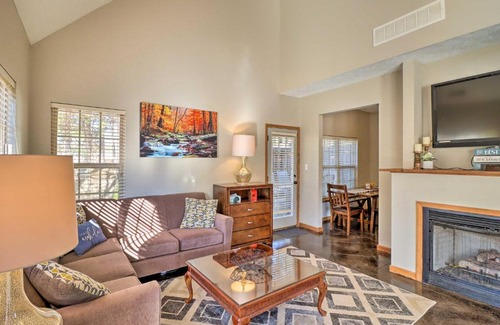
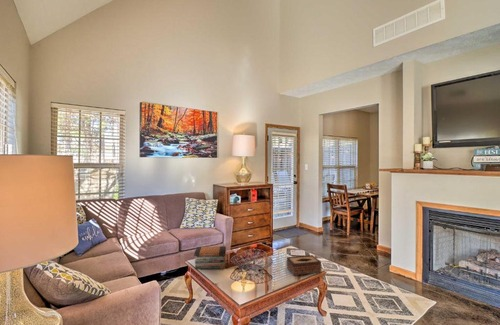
+ tissue box (303, 265)
+ book stack (210, 257)
